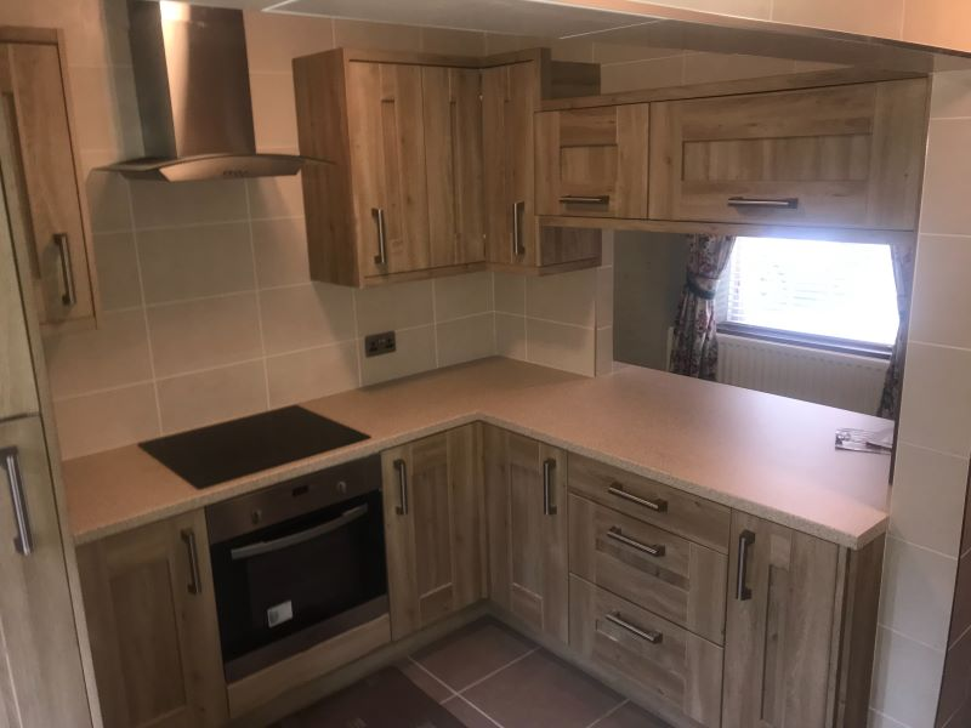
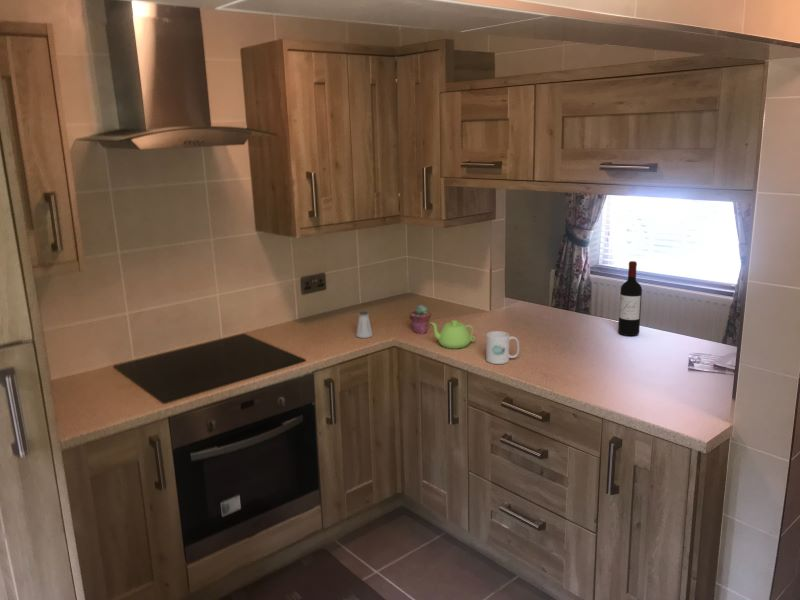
+ potted succulent (420, 318)
+ mug (502, 347)
+ teapot (452, 332)
+ wine bottle (630, 298)
+ saltshaker (364, 323)
